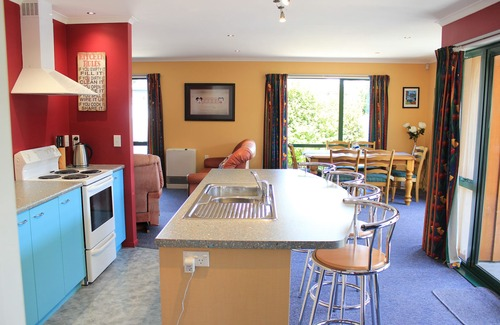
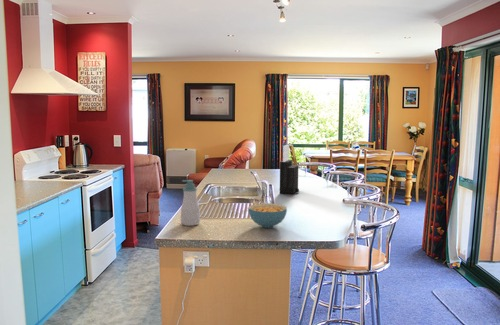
+ cereal bowl (267, 216)
+ knife block (290, 168)
+ soap bottle (190, 202)
